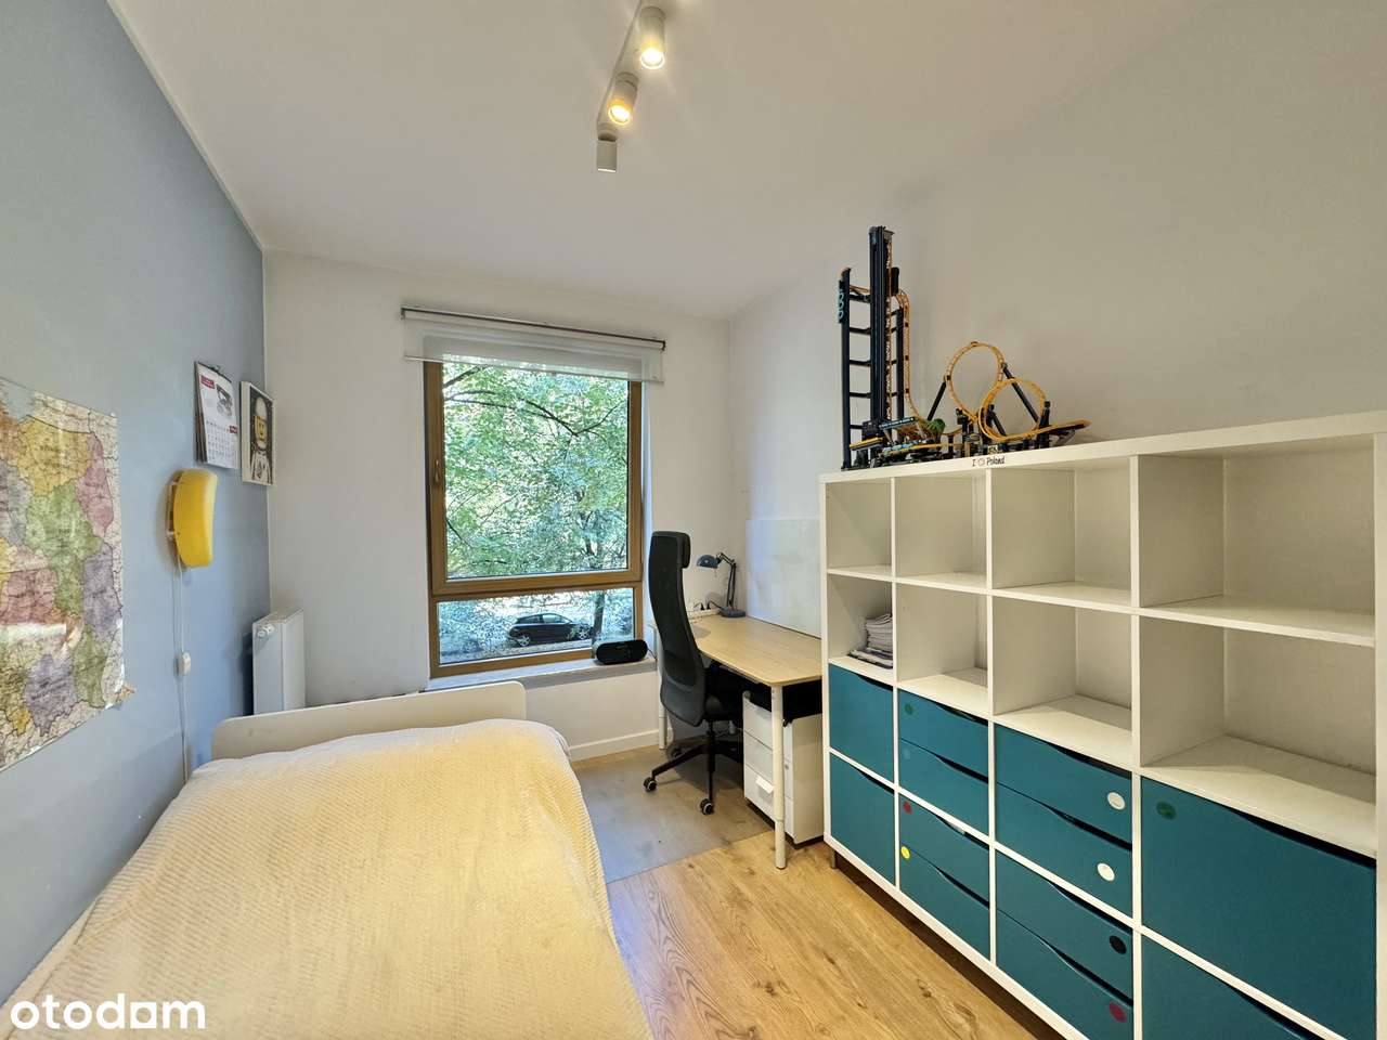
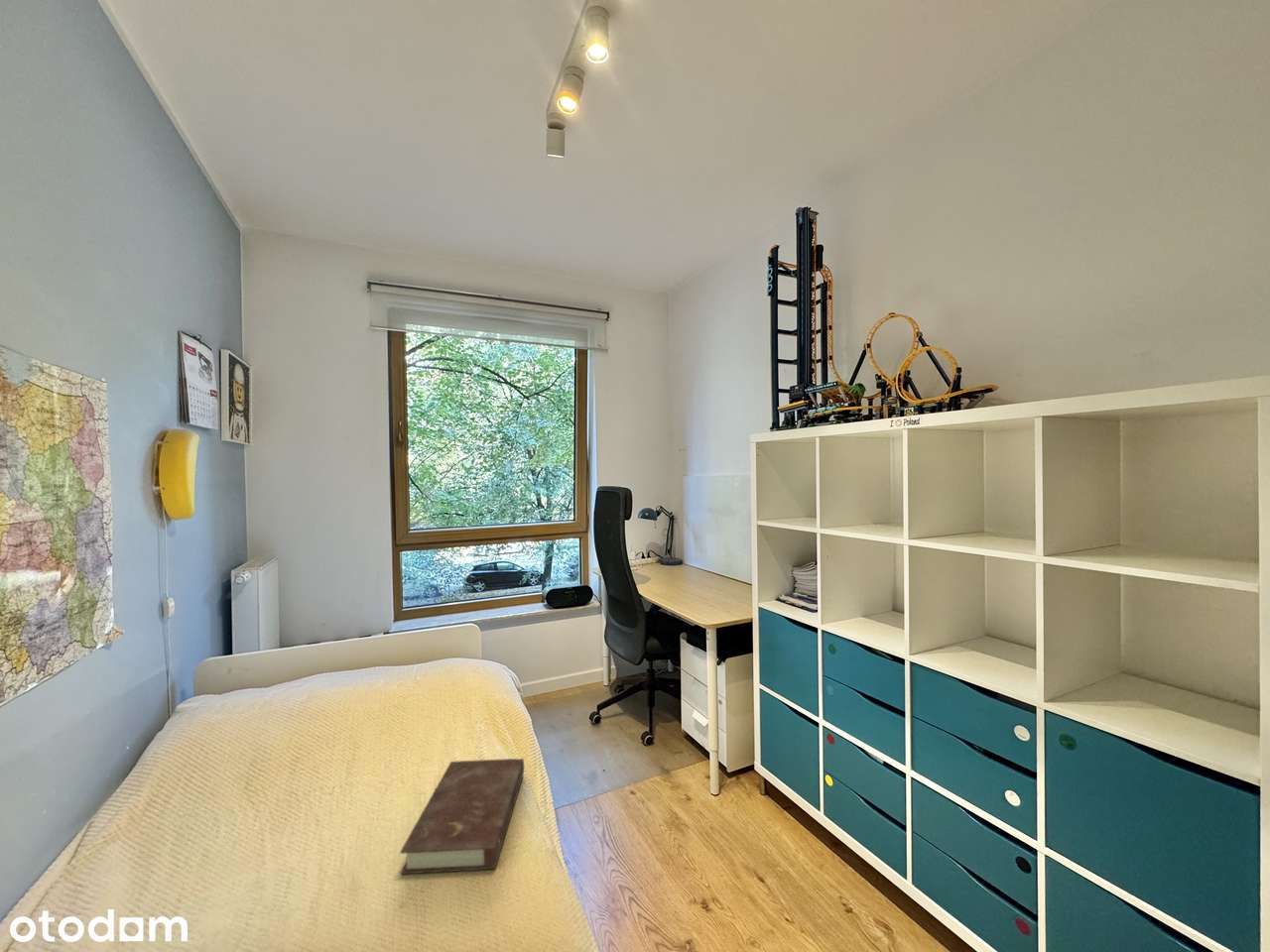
+ book (470, 808)
